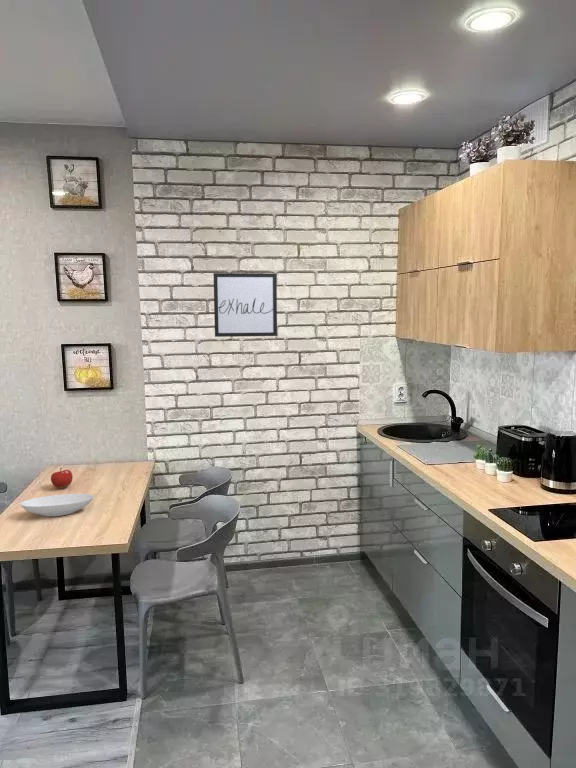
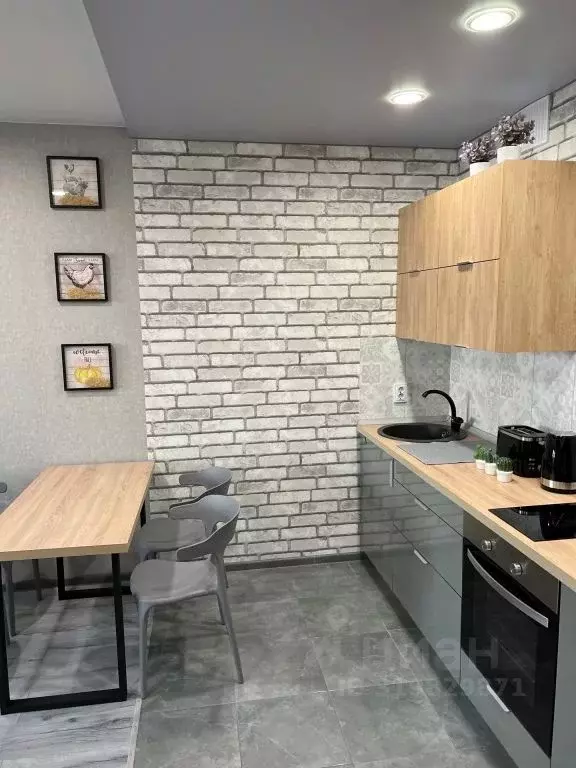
- wall art (245, 305)
- bowl (58, 506)
- fruit (61, 478)
